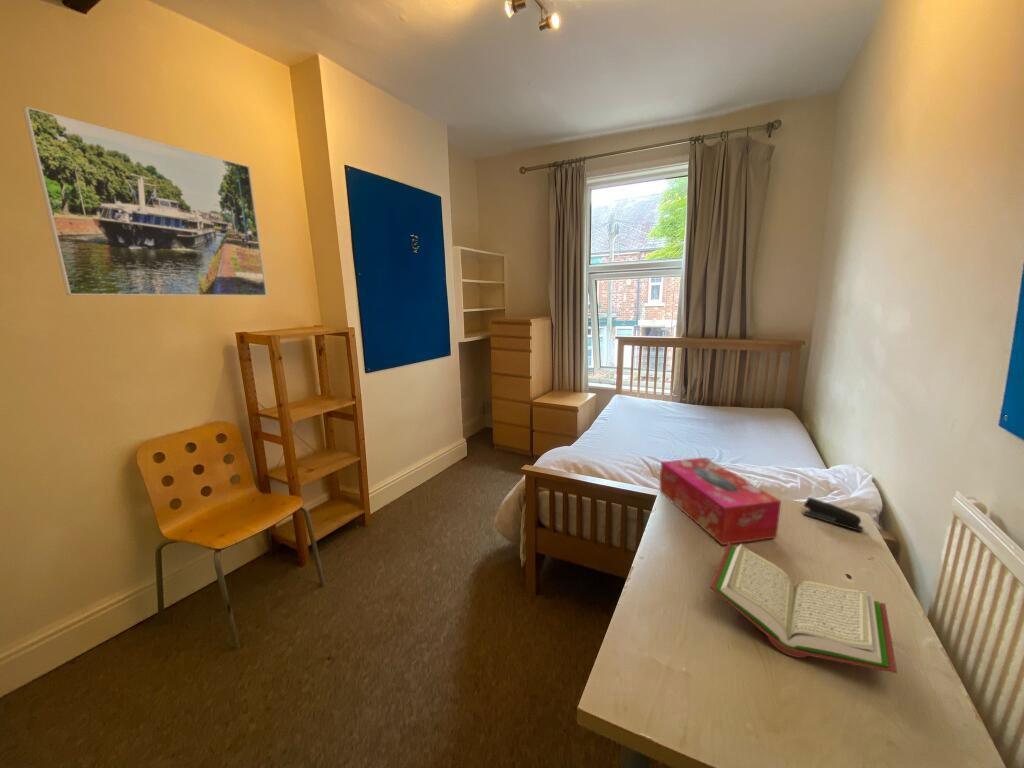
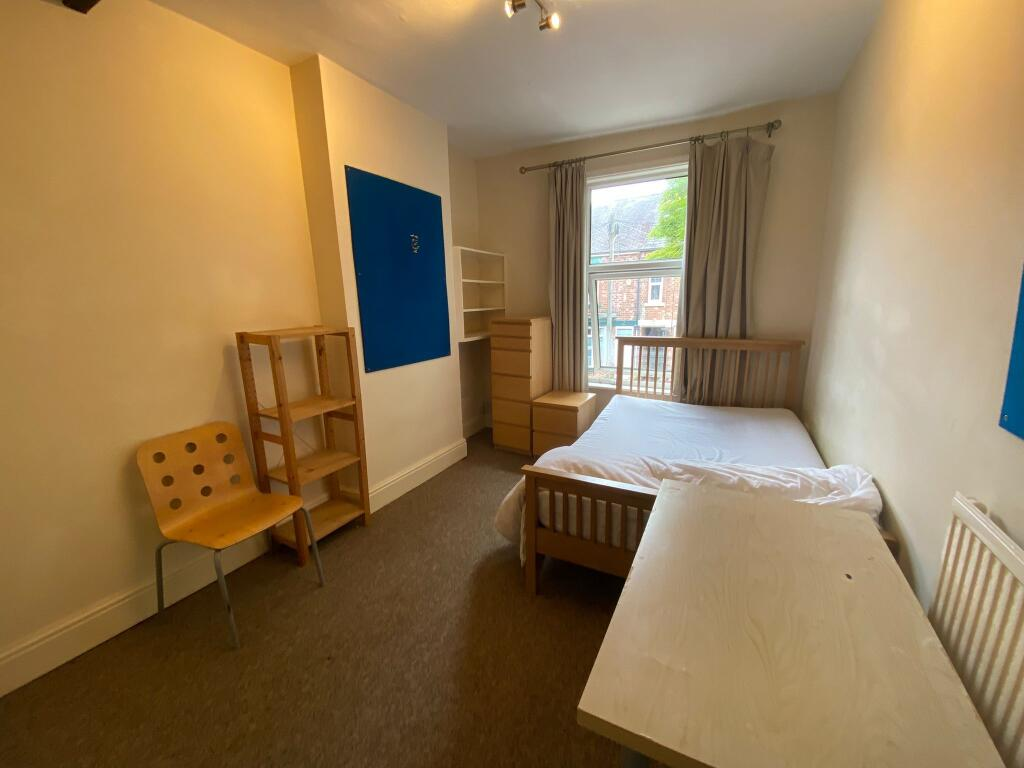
- tissue box (712, 495)
- stapler (832, 512)
- book (795, 603)
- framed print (170, 221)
